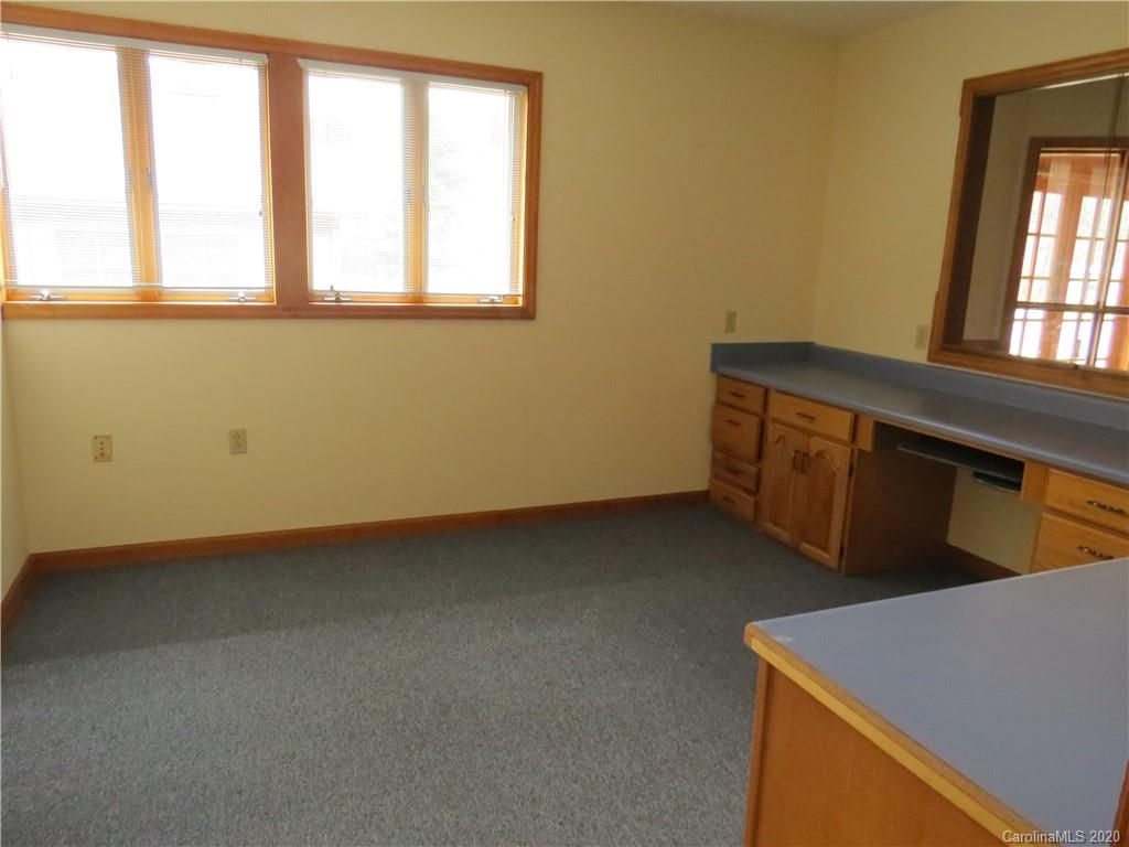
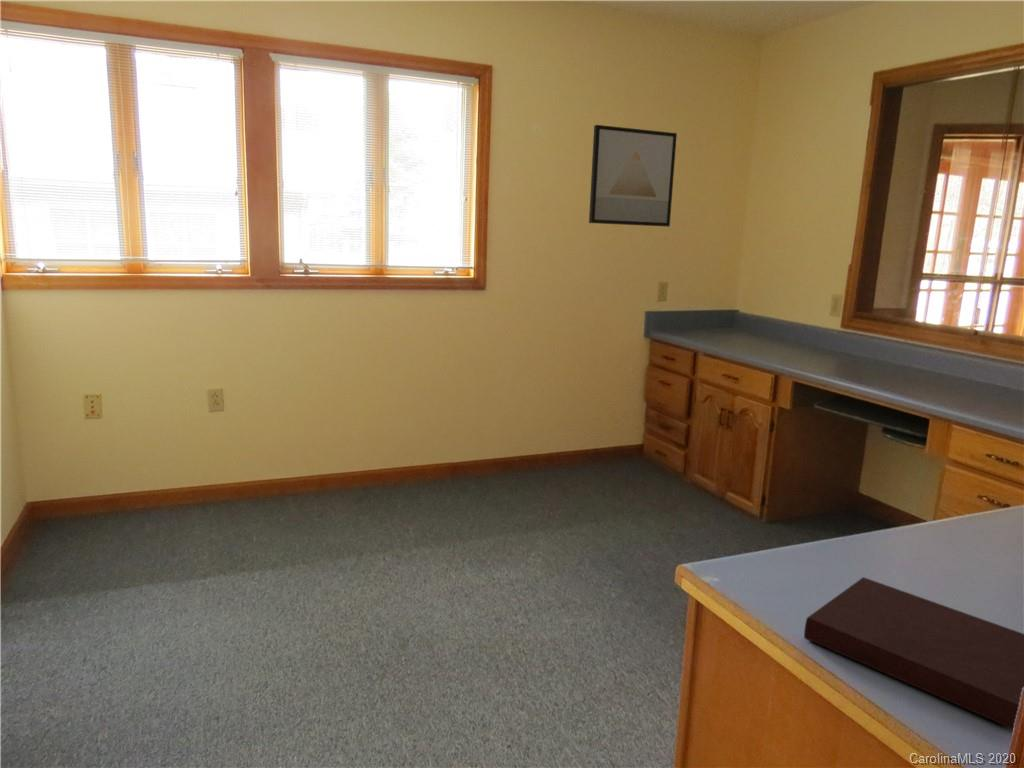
+ notebook (929, 643)
+ wall art (633, 177)
